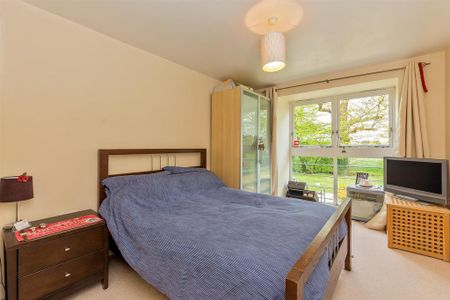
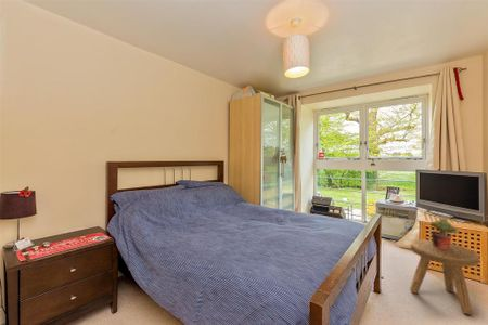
+ stool (444, 273)
+ potted plant (444, 232)
